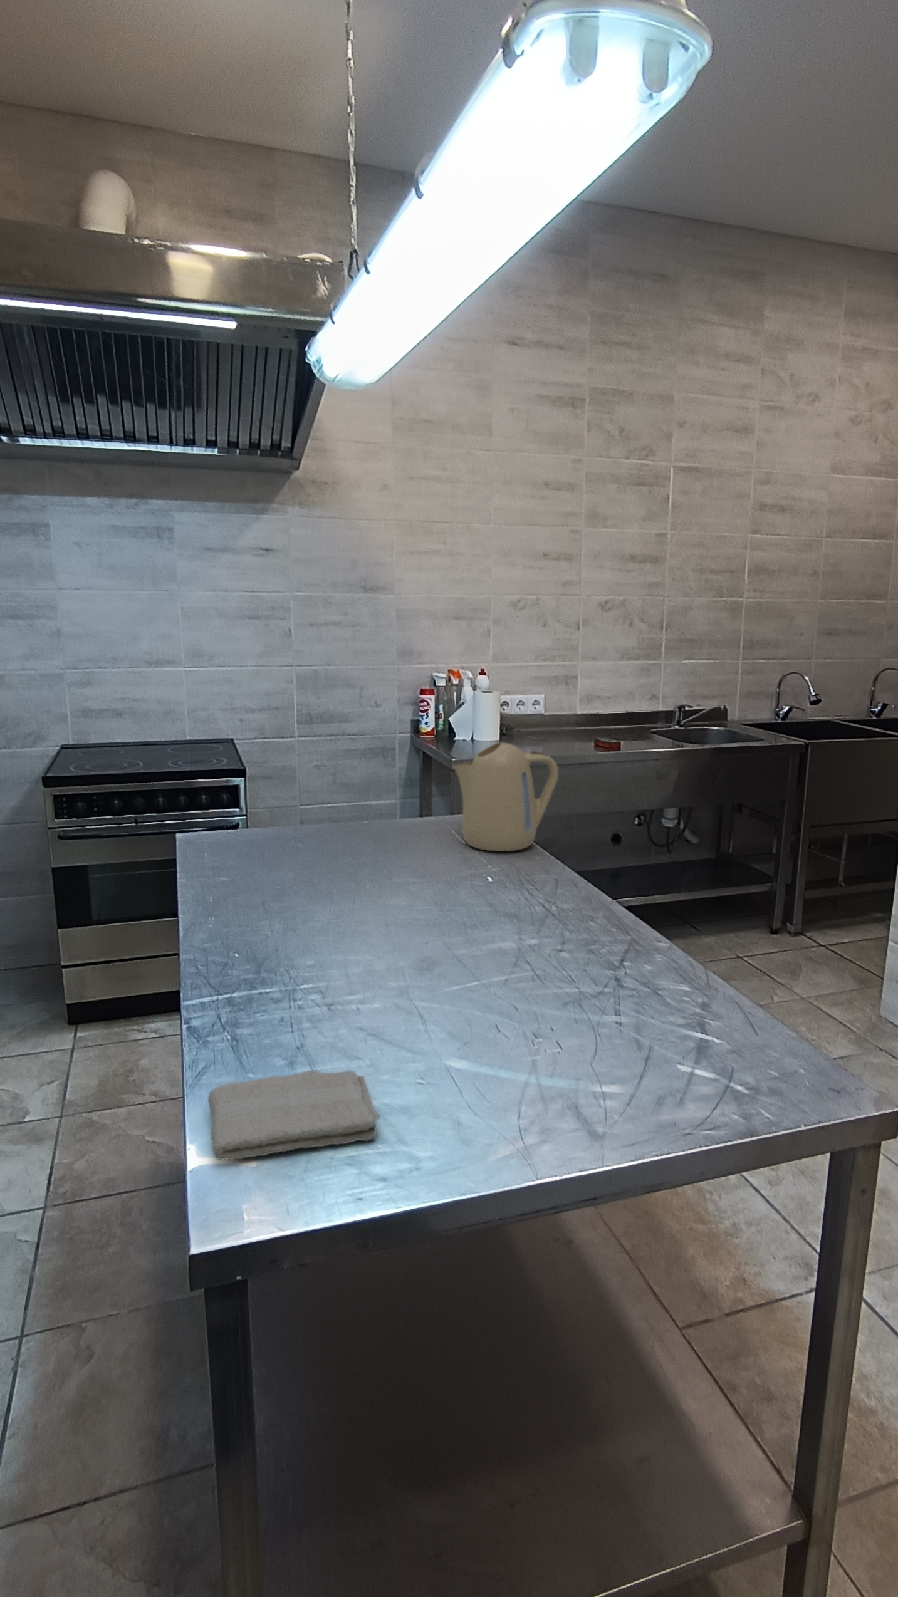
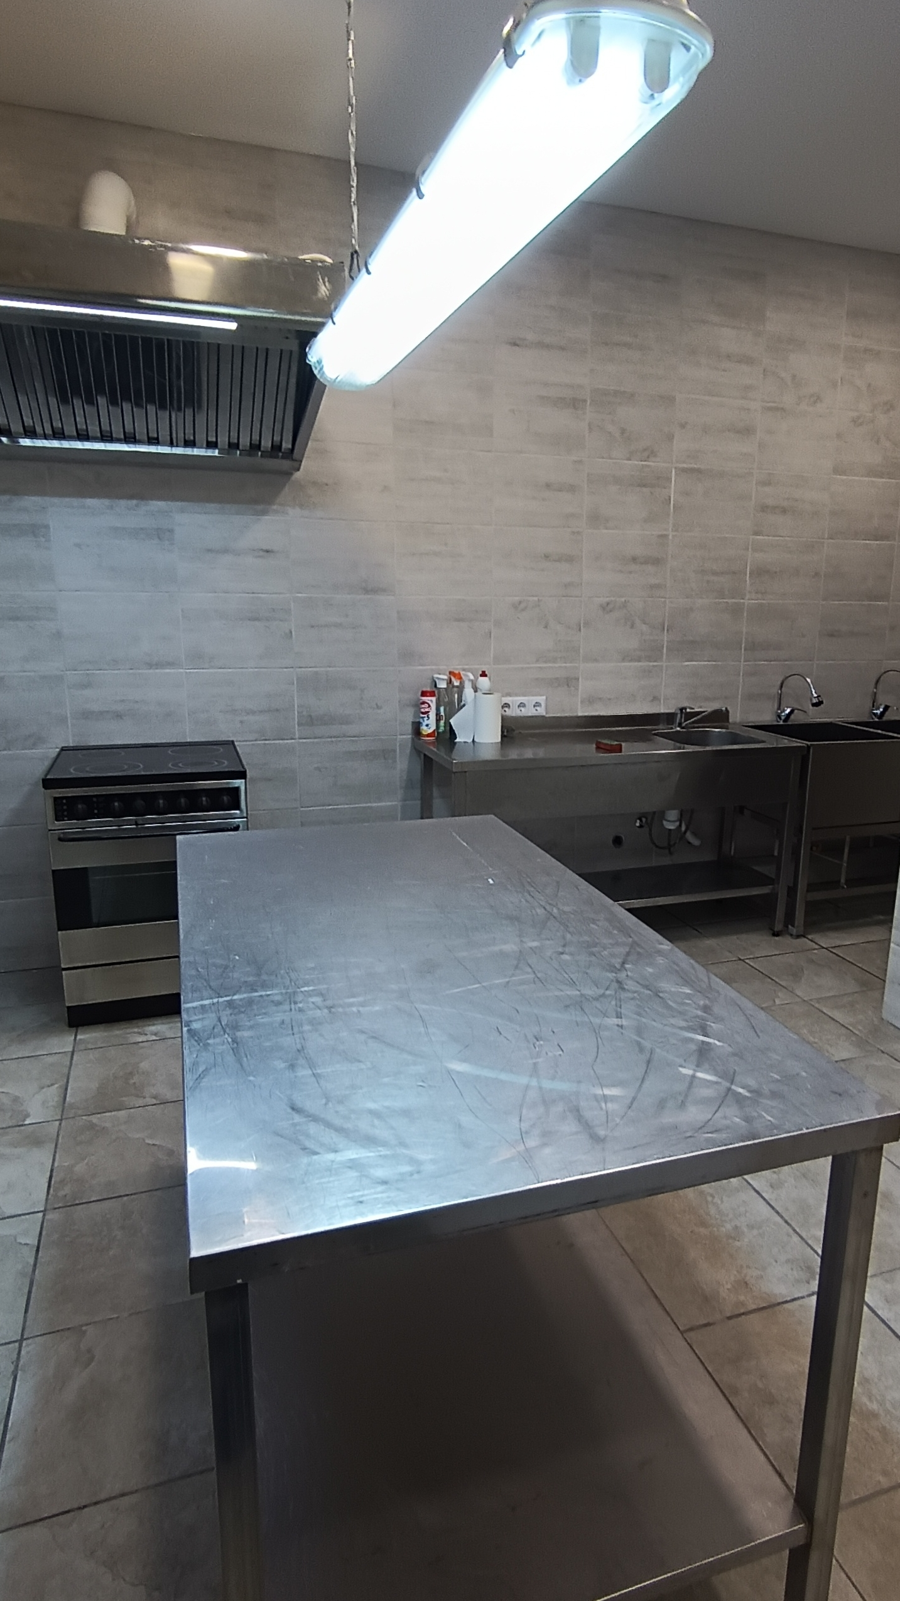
- kettle (504, 793)
- washcloth (293, 1111)
